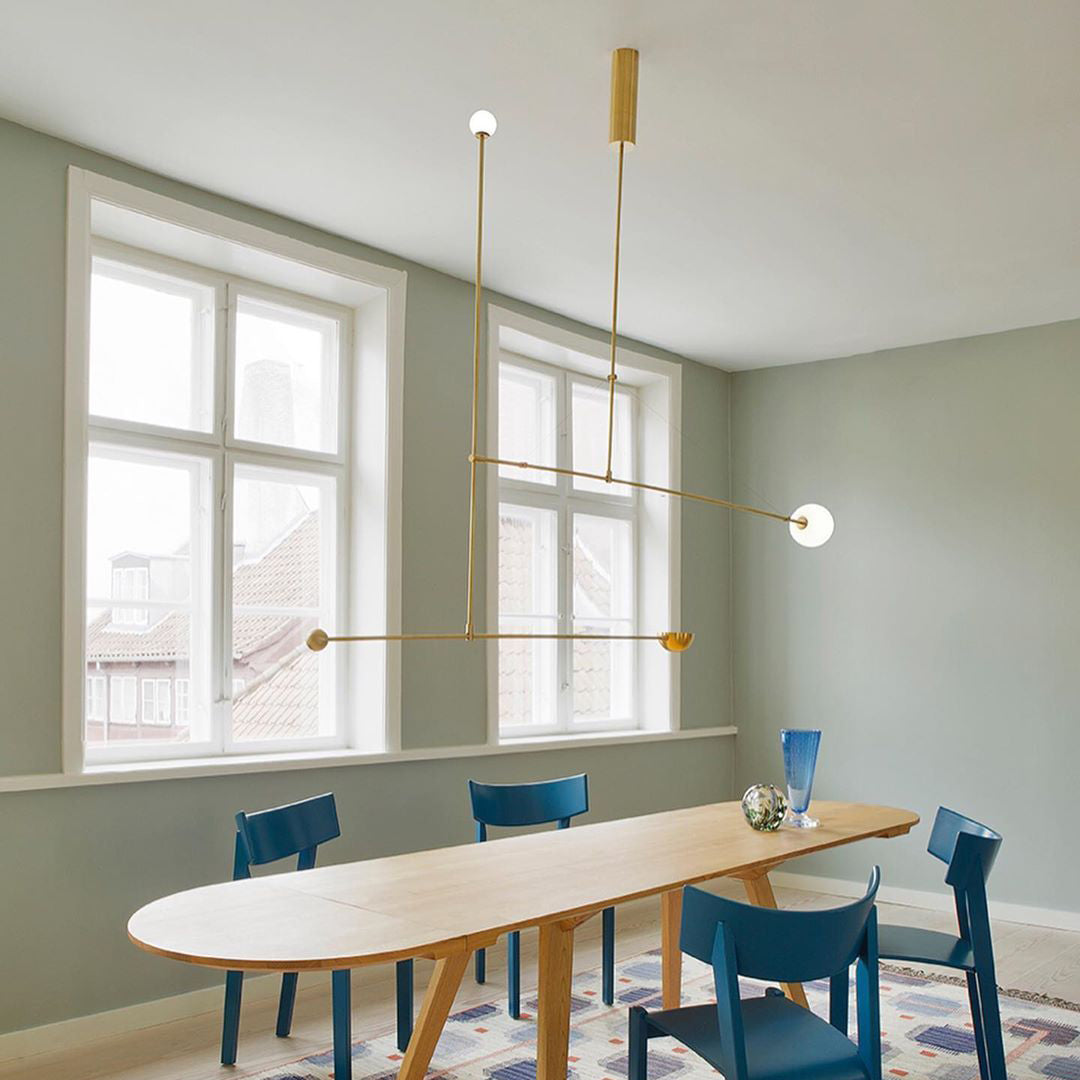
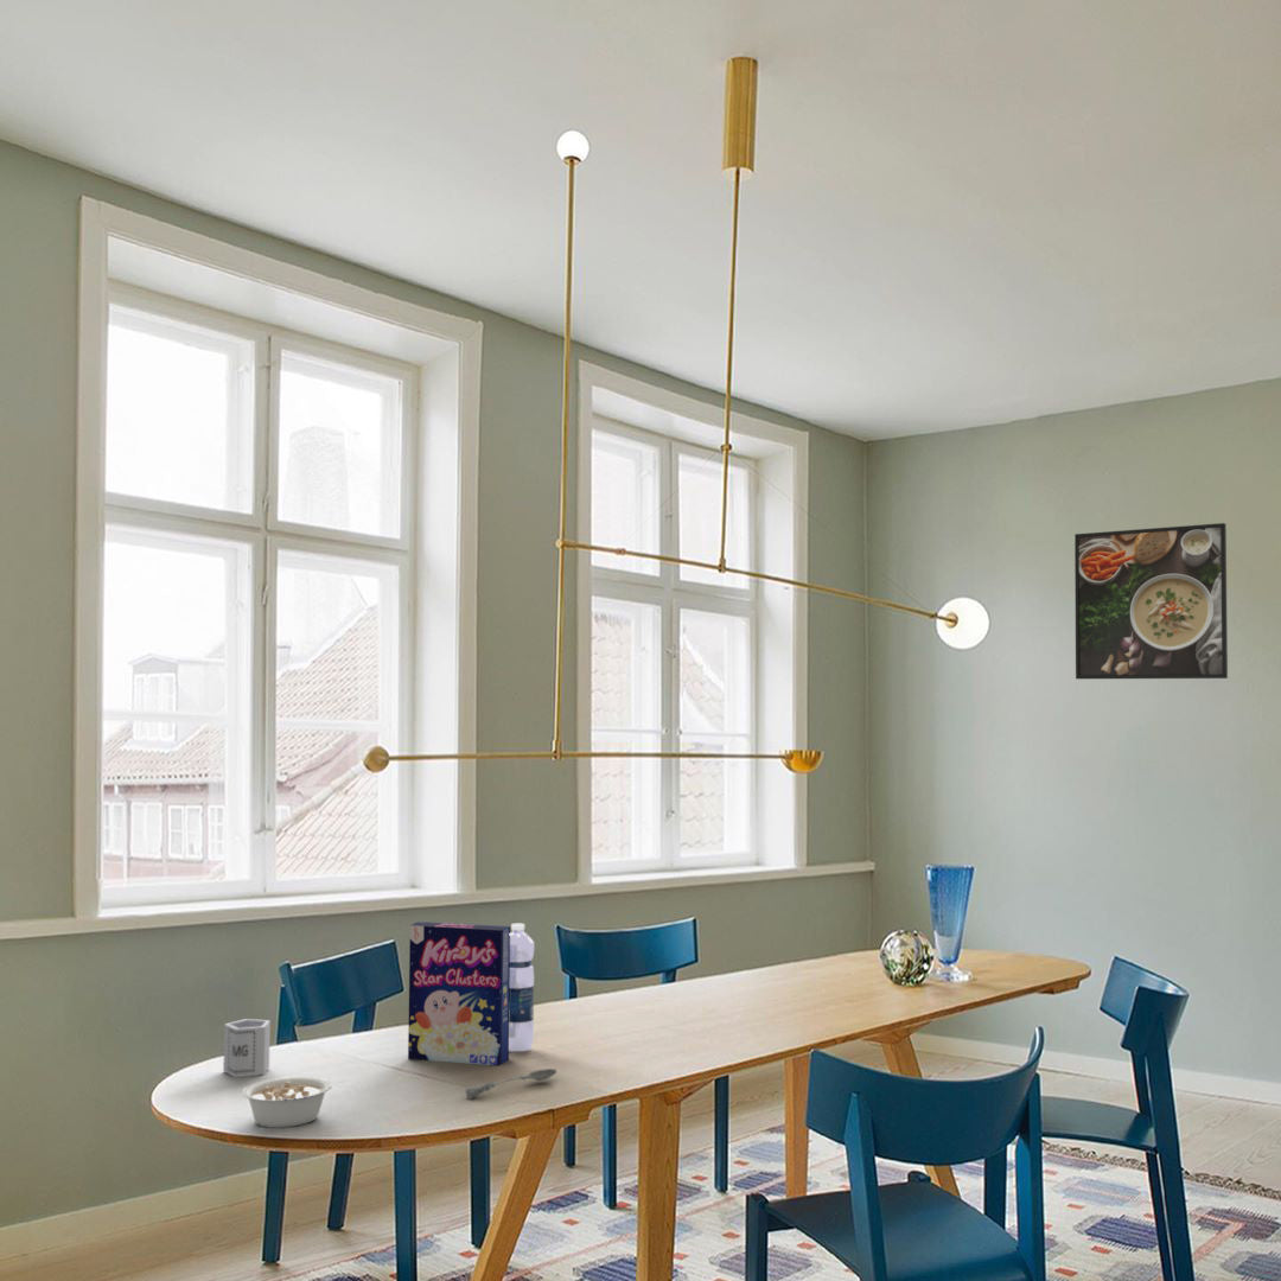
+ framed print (1148, 603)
+ legume (289, 1100)
+ cereal box (459, 992)
+ cup (249, 1046)
+ soupspoon (512, 1079)
+ water bottle (517, 986)
